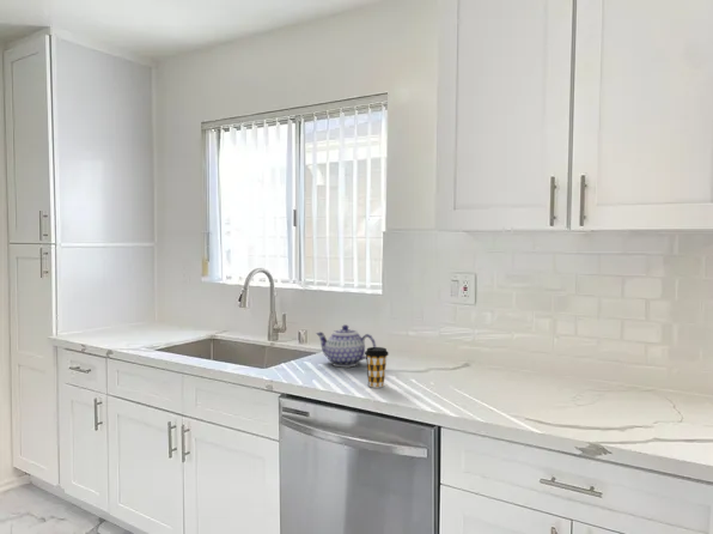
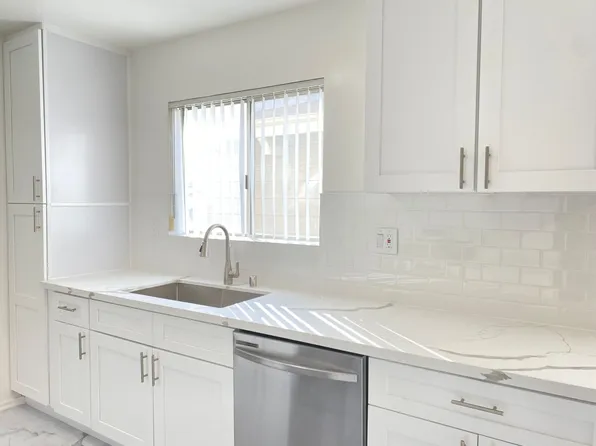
- teapot (345, 344)
- coffee cup (376, 366)
